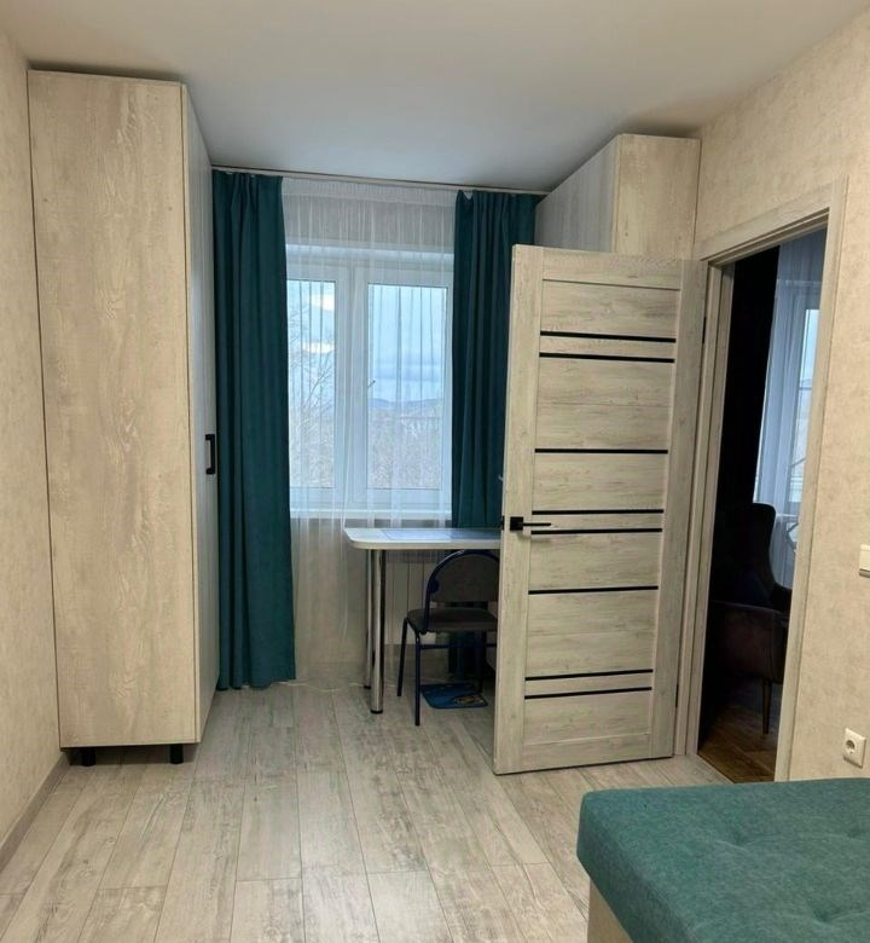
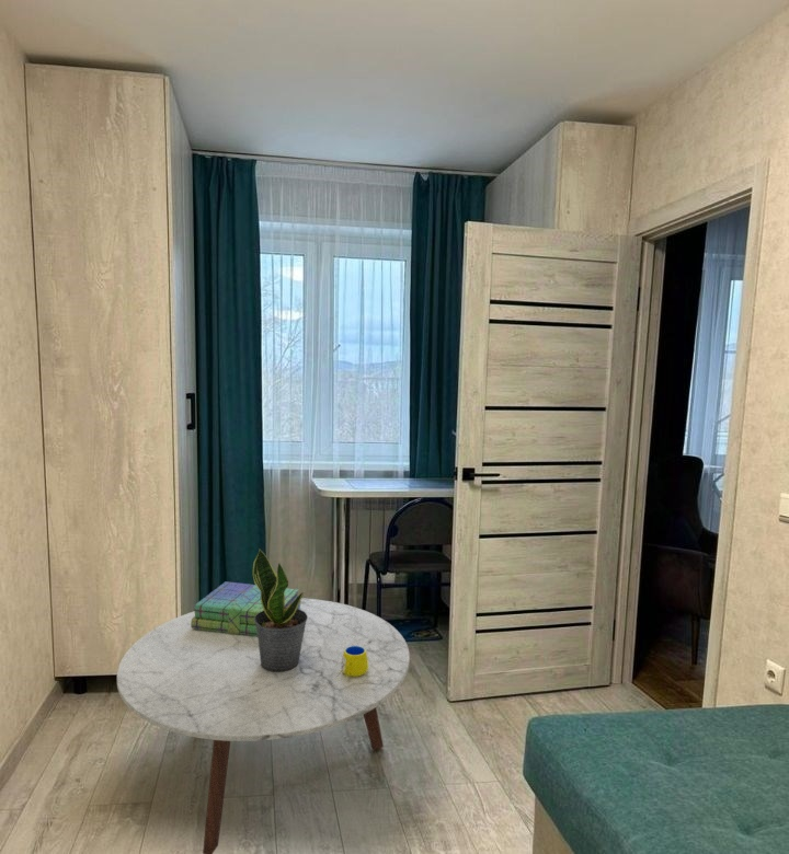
+ coffee table (270, 708)
+ mug (353, 661)
+ potted plant (281, 607)
+ stack of books (249, 608)
